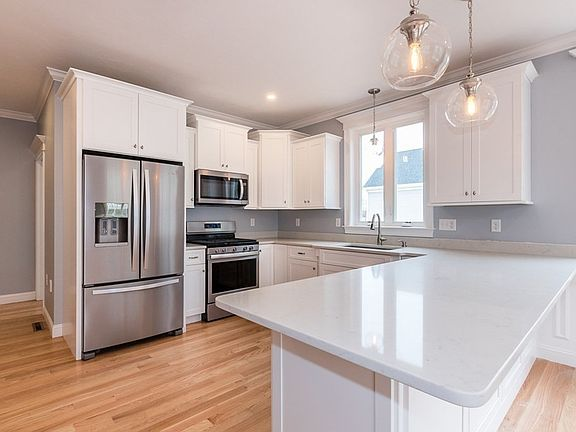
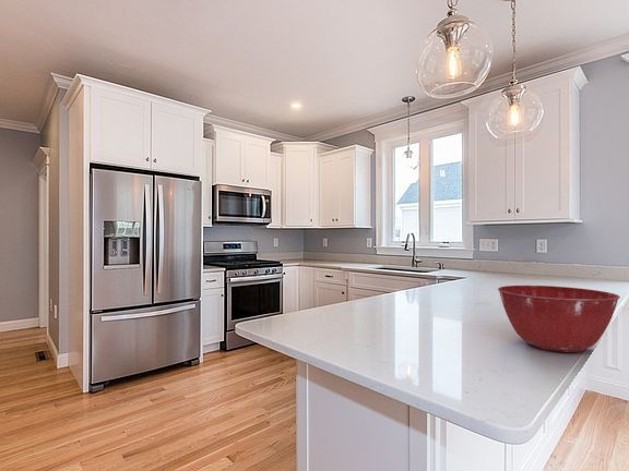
+ mixing bowl (554, 317)
